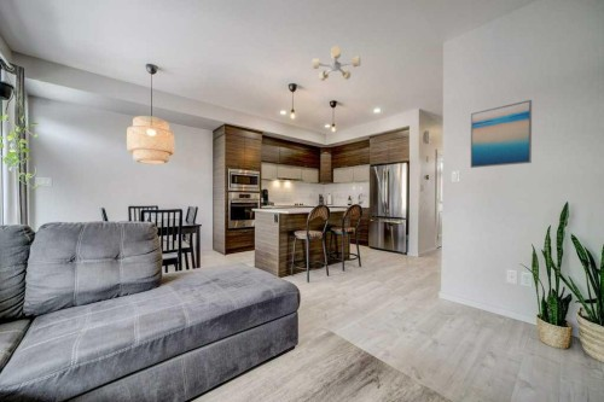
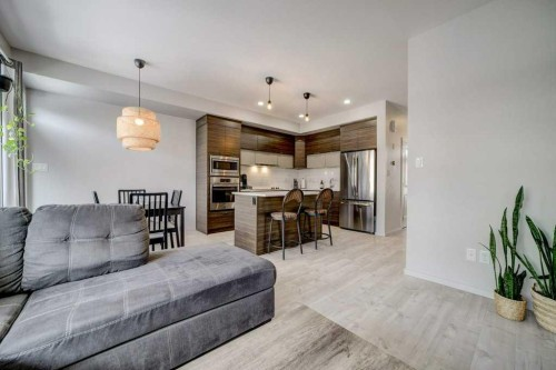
- wall art (499, 136)
- ceiling light (336, 65)
